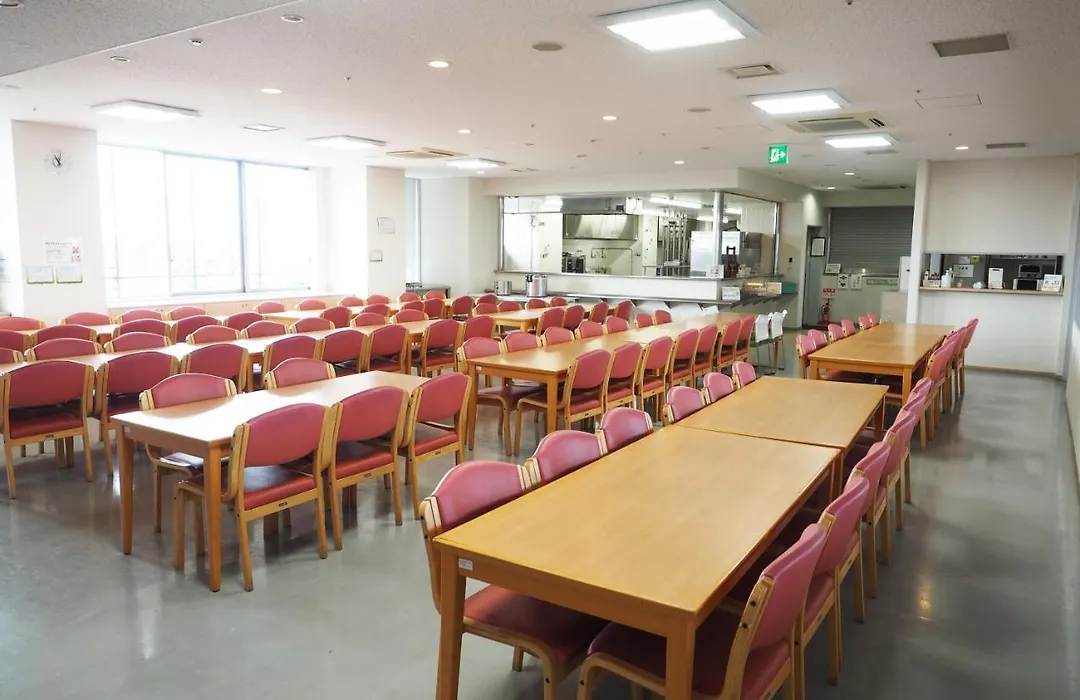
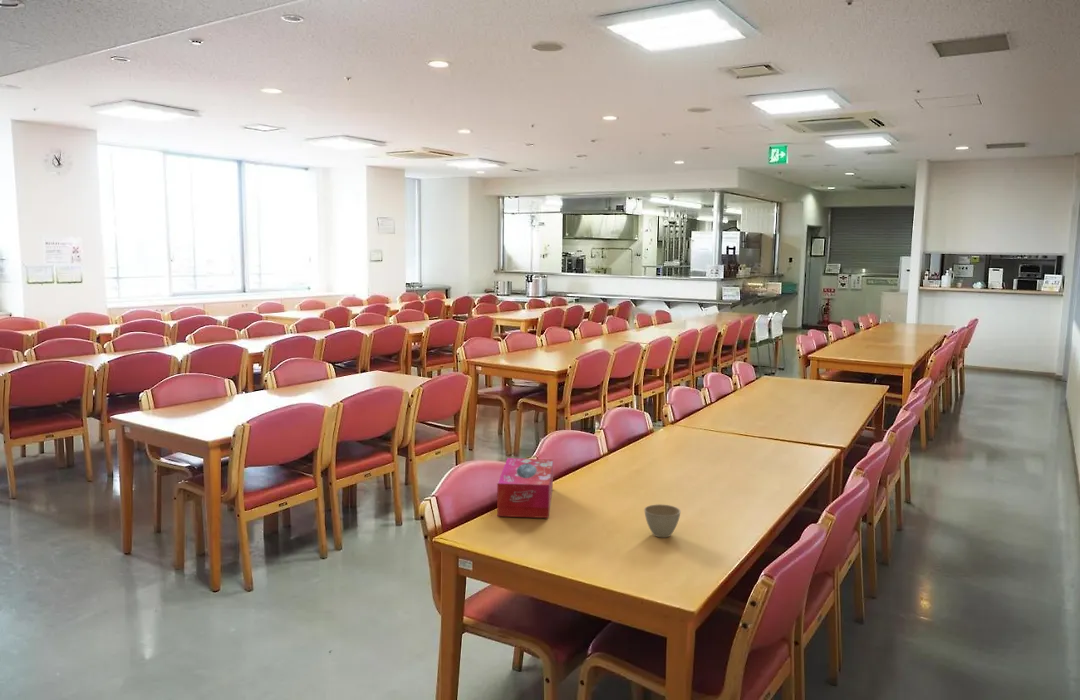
+ tissue box (526, 486)
+ flower pot (661, 522)
